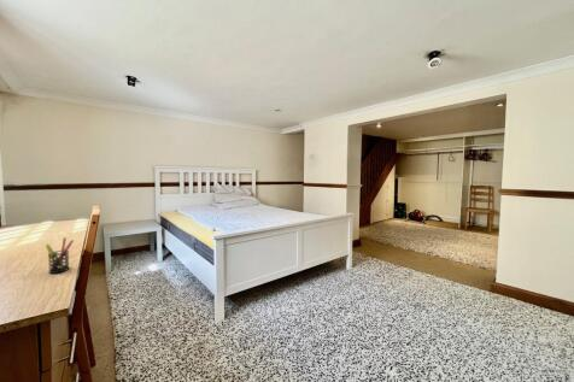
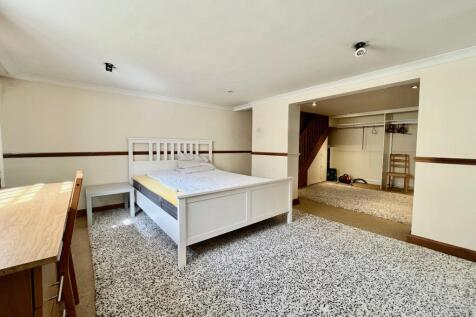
- pen holder (57, 254)
